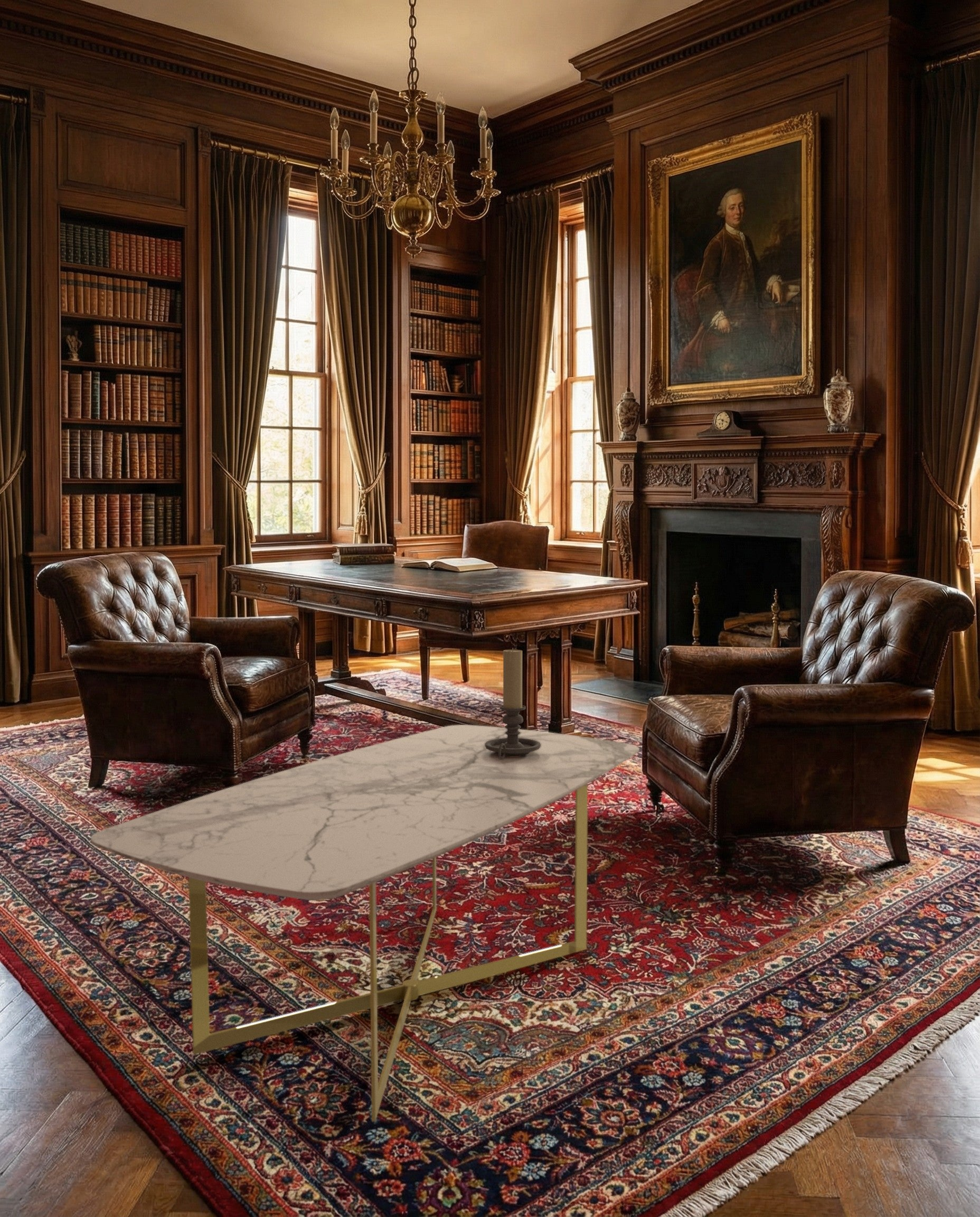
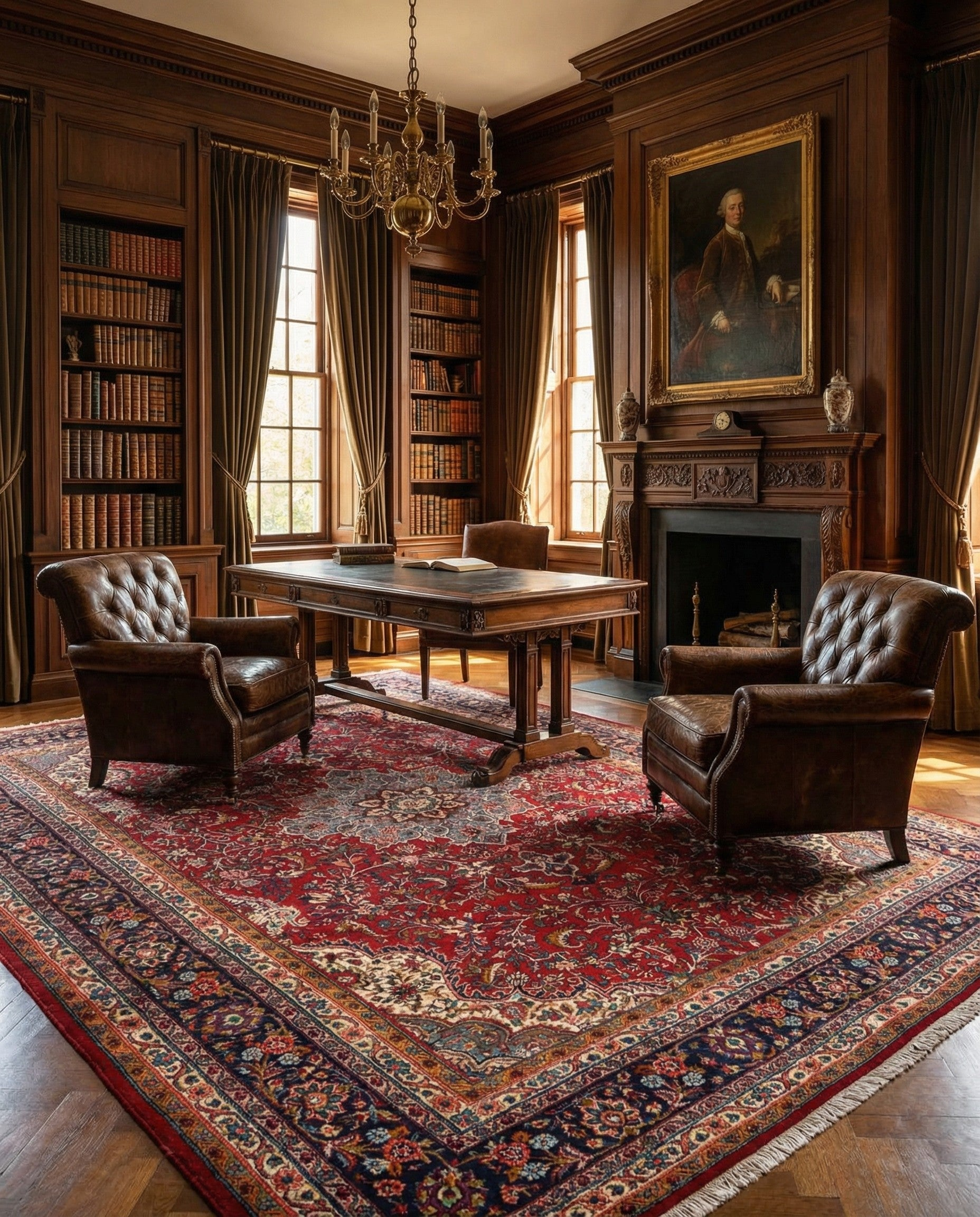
- candle holder (511, 700)
- coffee table (432, 892)
